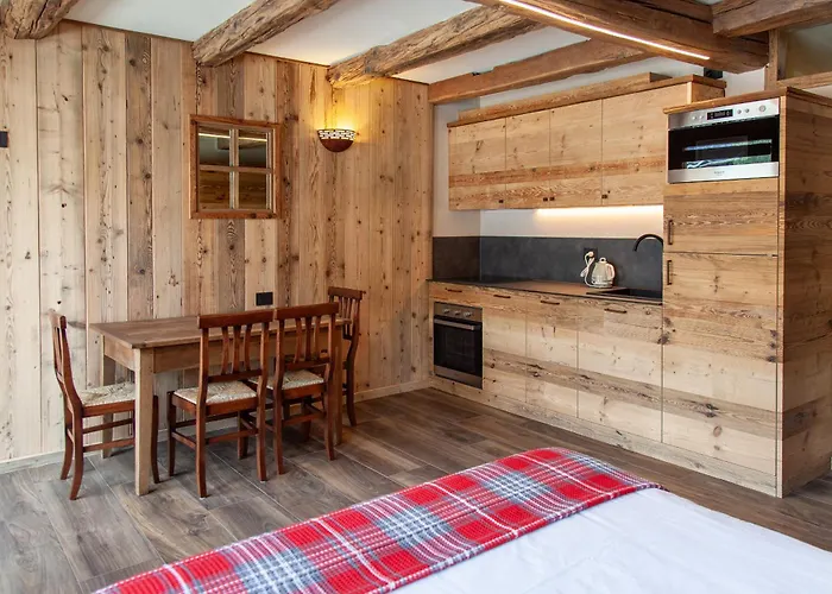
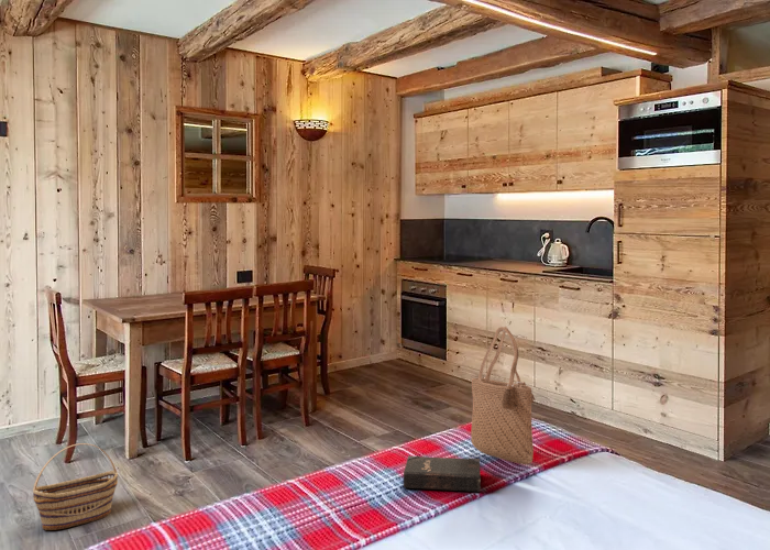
+ tote bag (501, 393)
+ hardback book (442, 473)
+ basket (76, 482)
